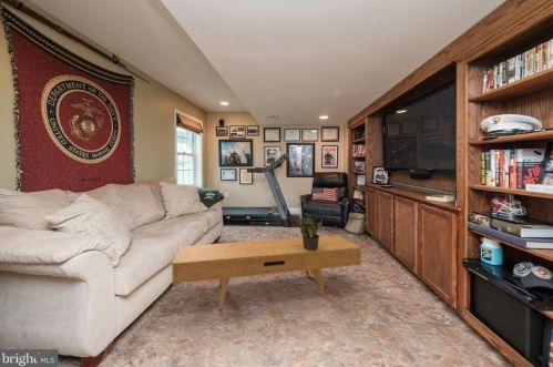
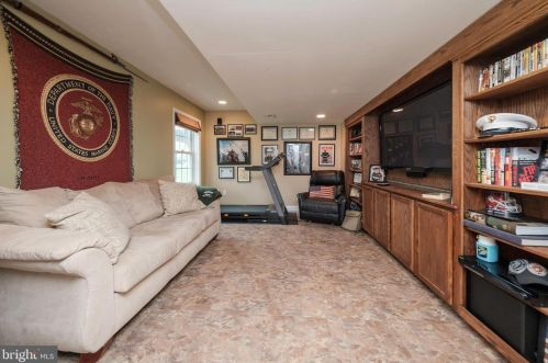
- tv console (269, 268)
- potted plant (310, 230)
